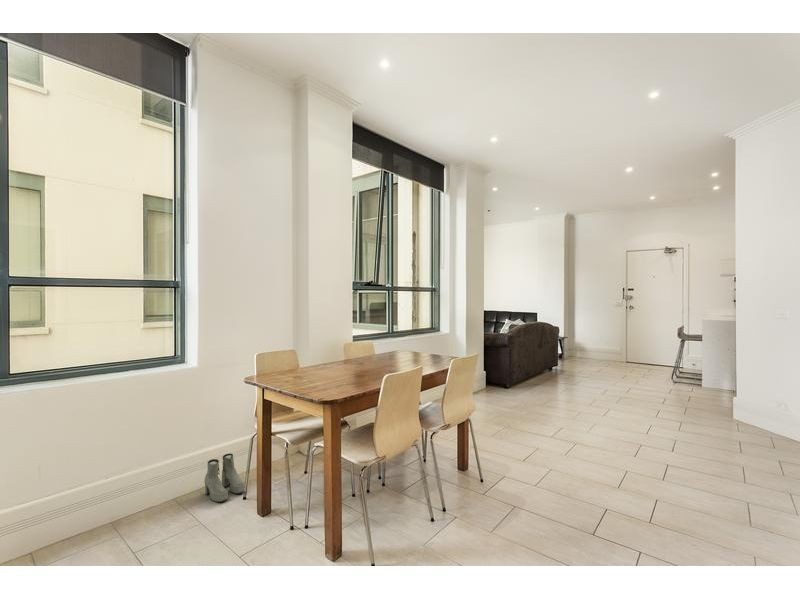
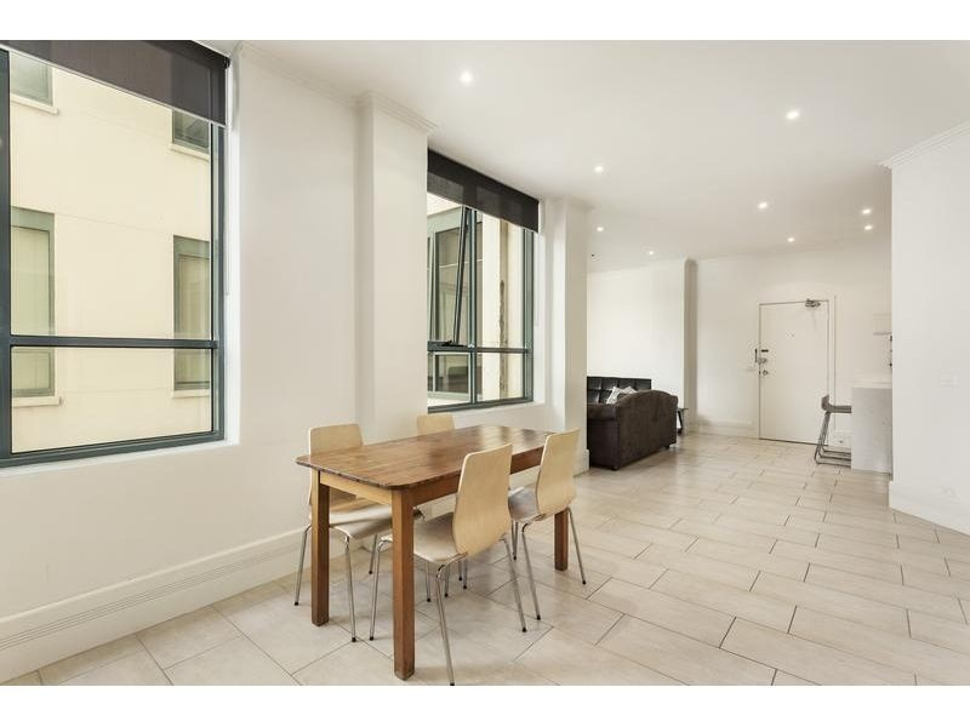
- boots (224, 475)
